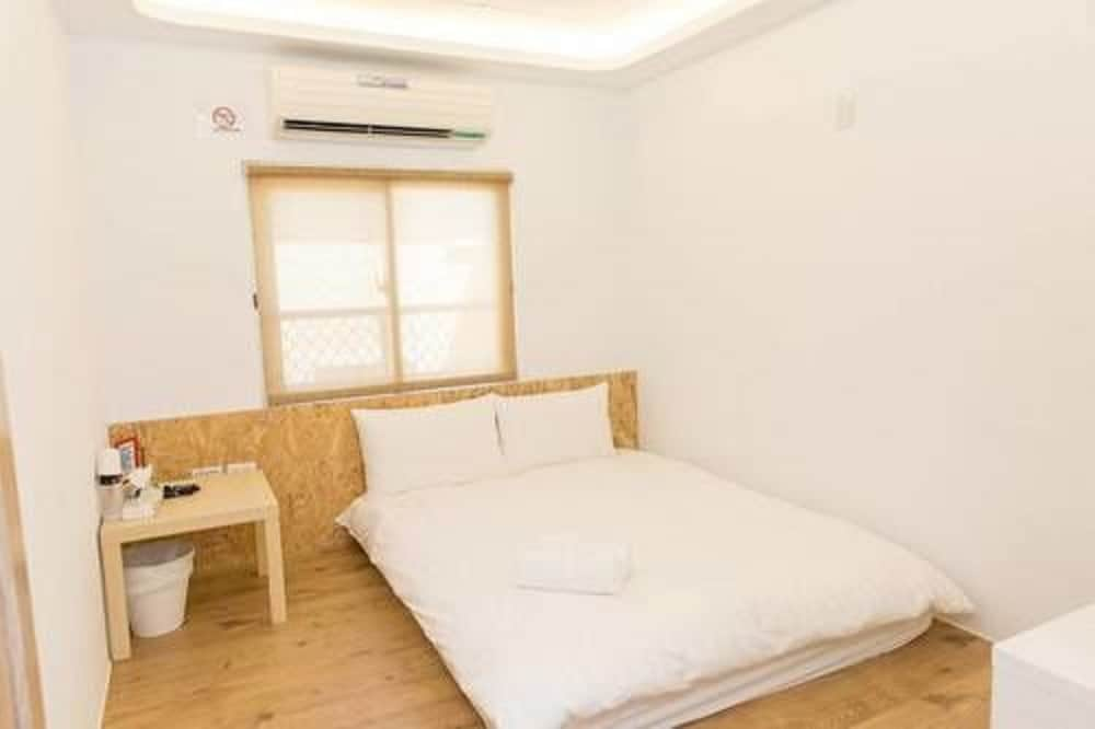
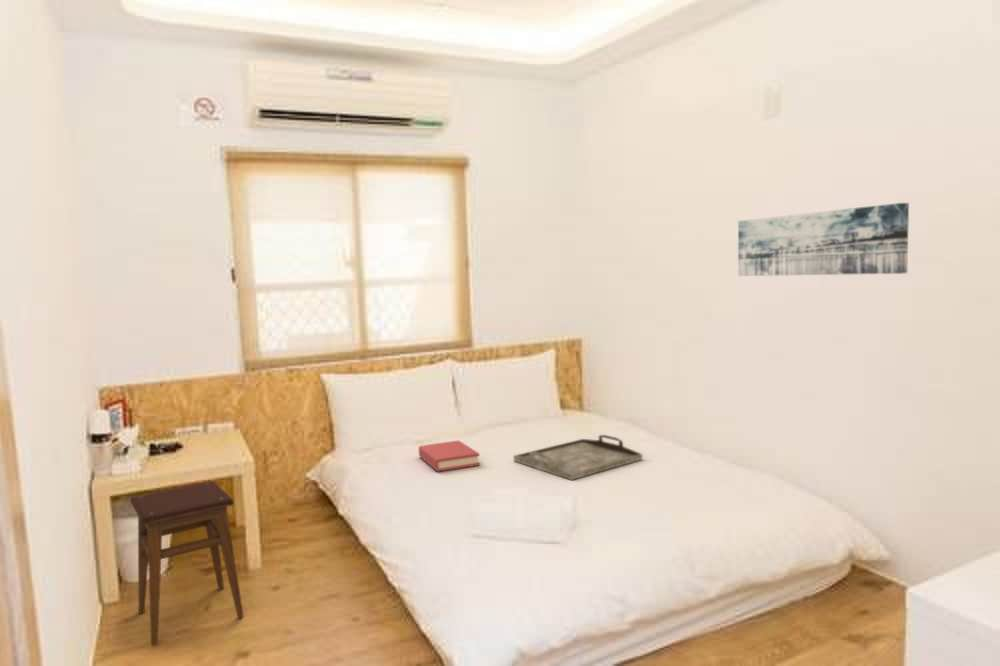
+ stool (184, 553)
+ wall art (813, 244)
+ serving tray (577, 452)
+ hardback book (448, 455)
